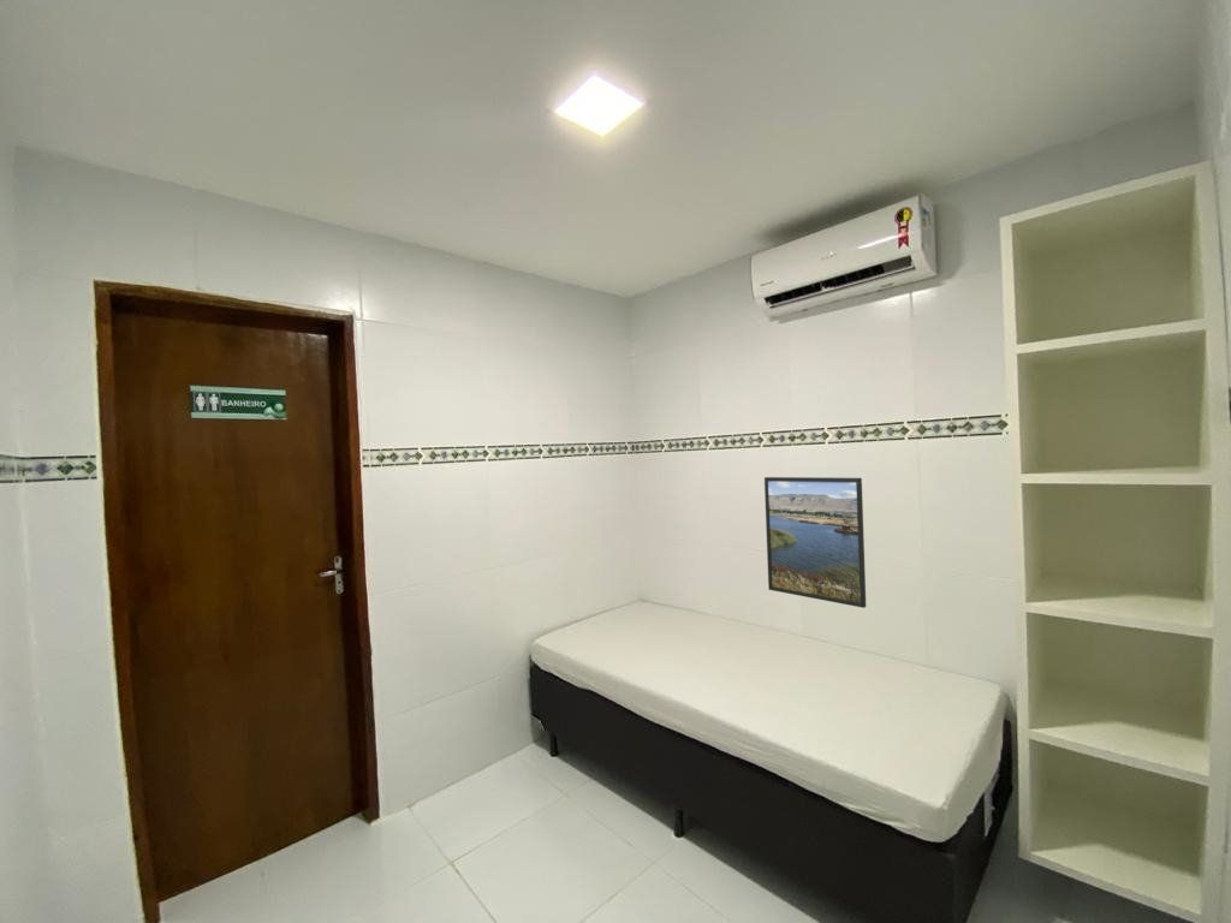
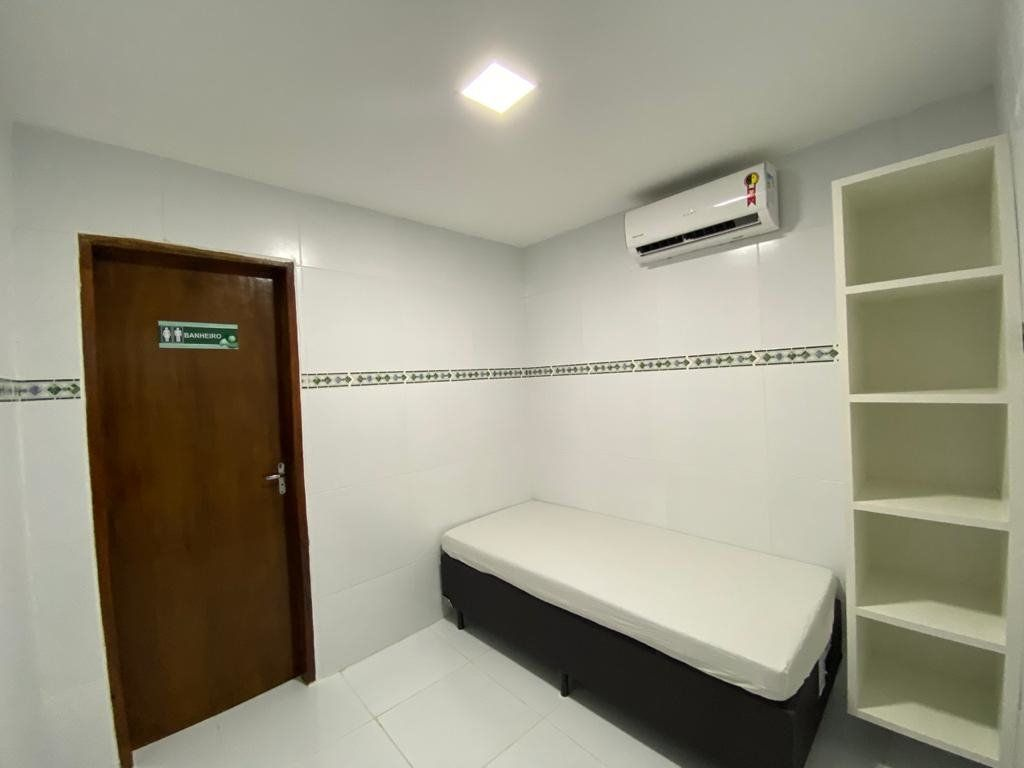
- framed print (811, 537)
